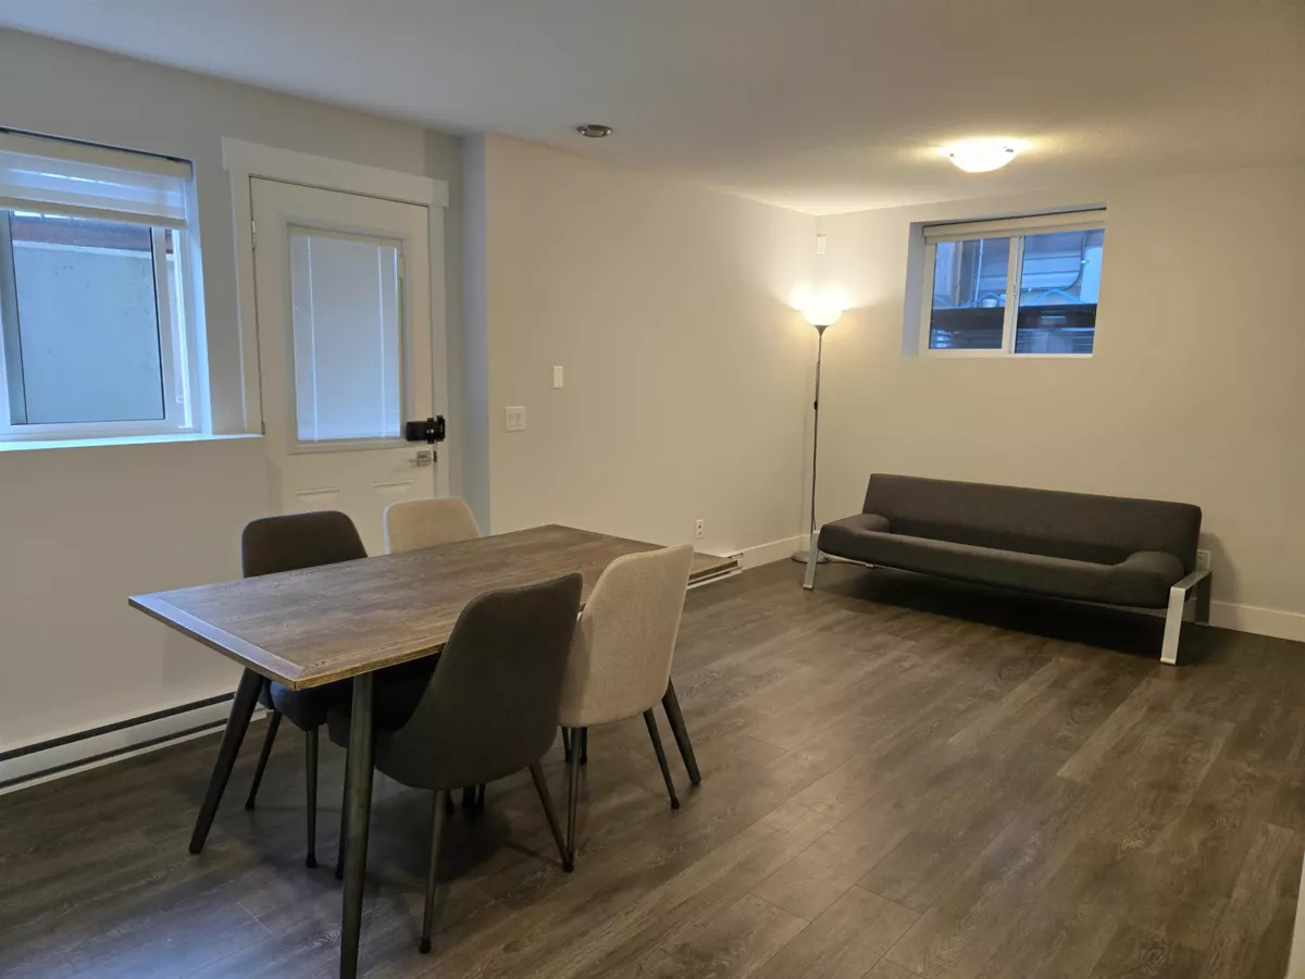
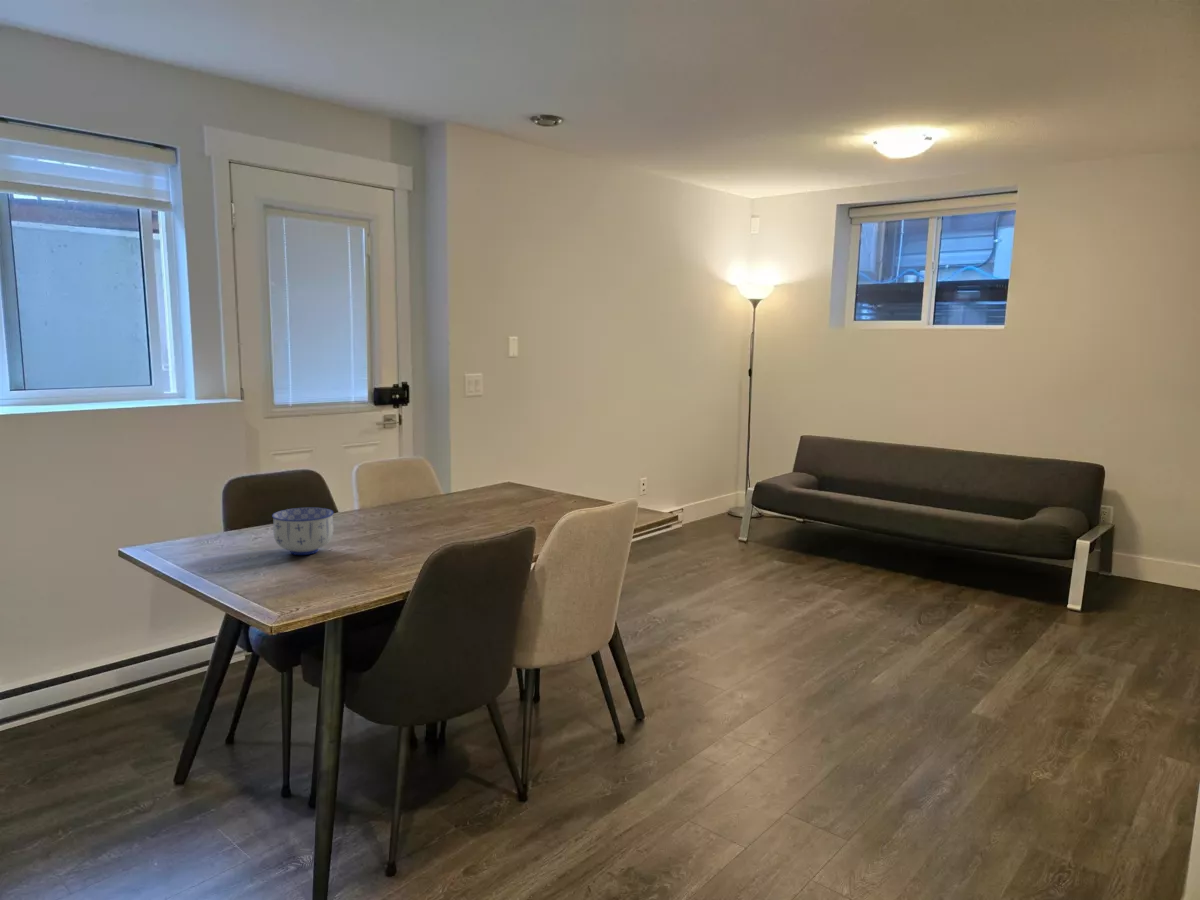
+ bowl (303, 532)
